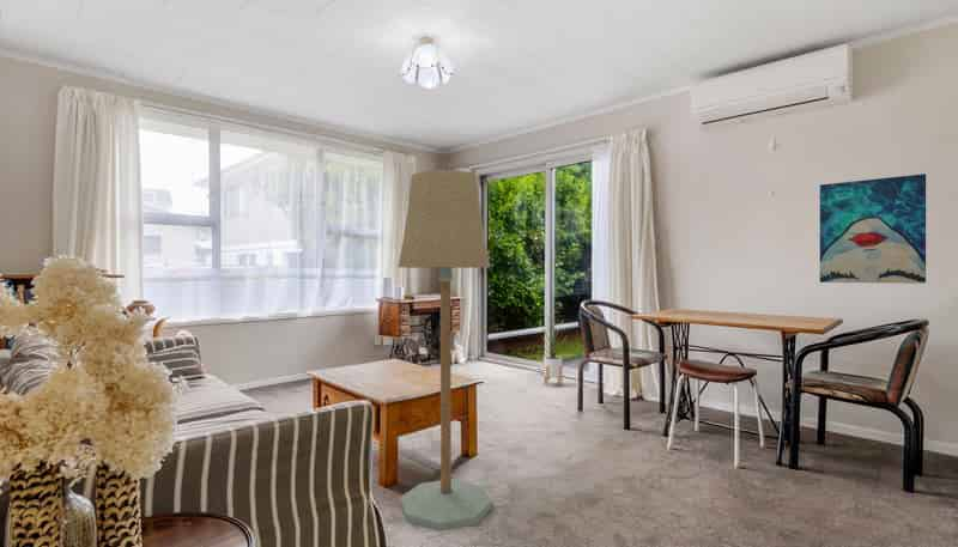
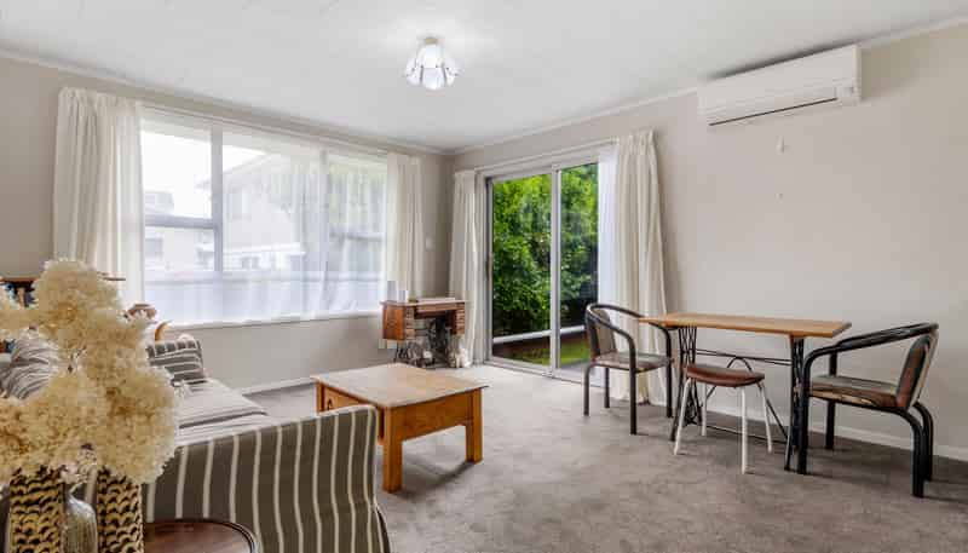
- house plant (553, 348)
- floor lamp (445, 341)
- wall art (869, 231)
